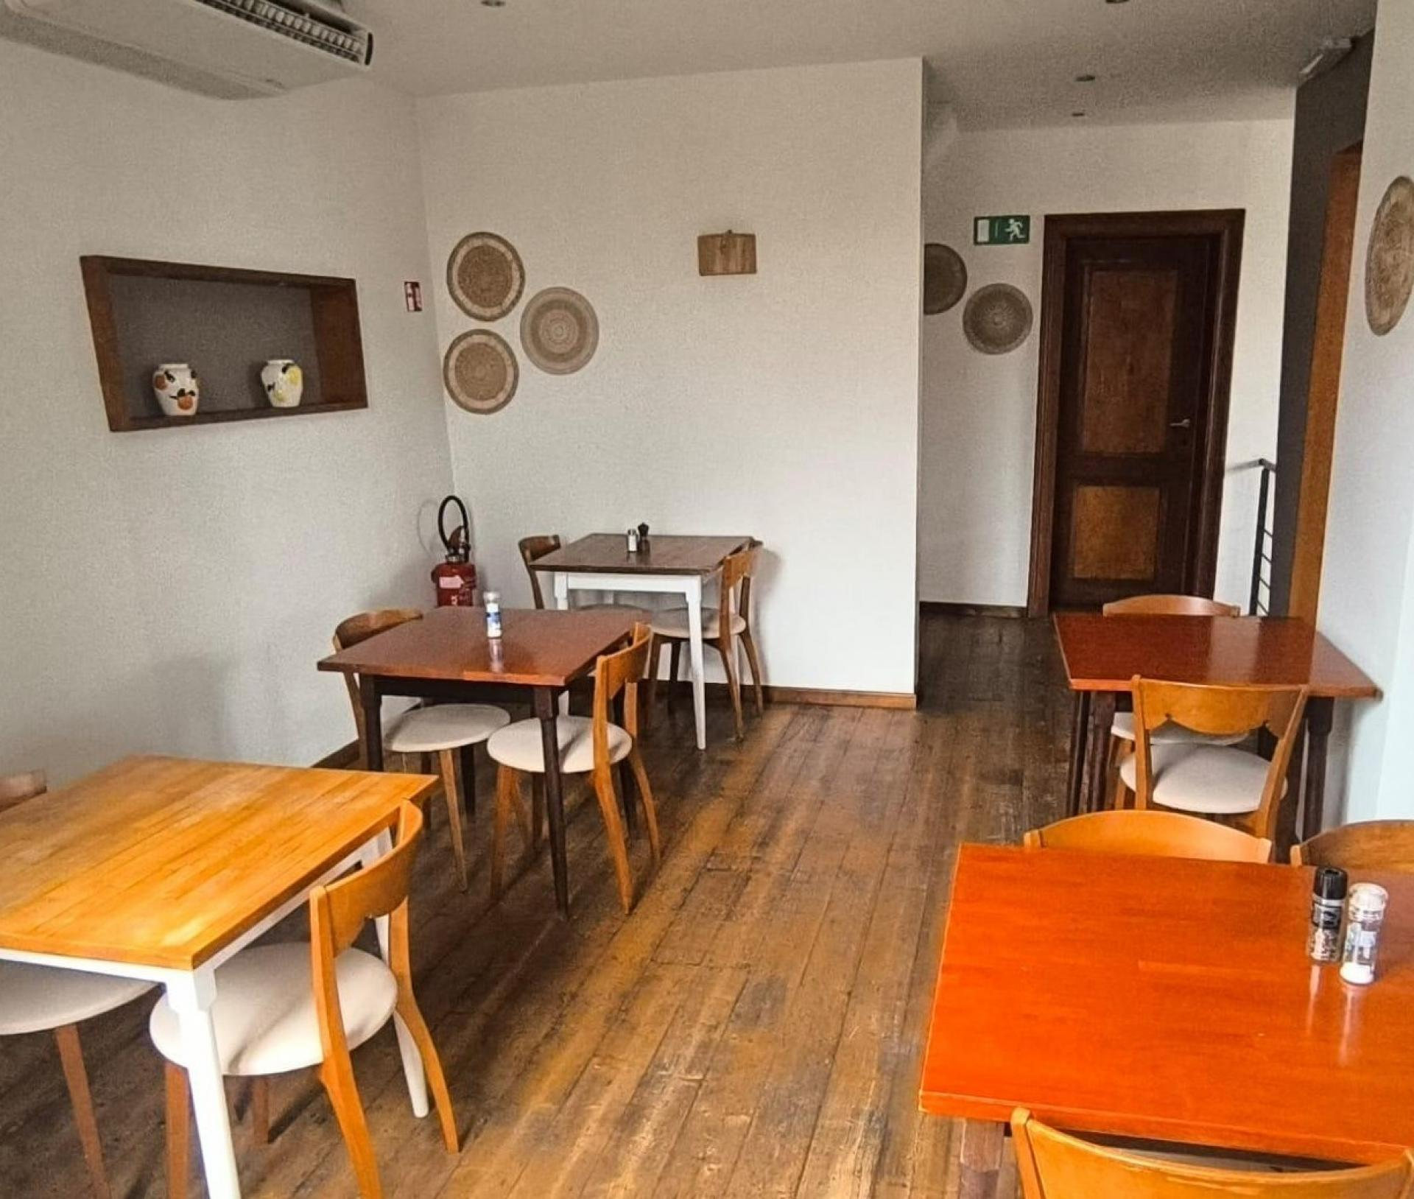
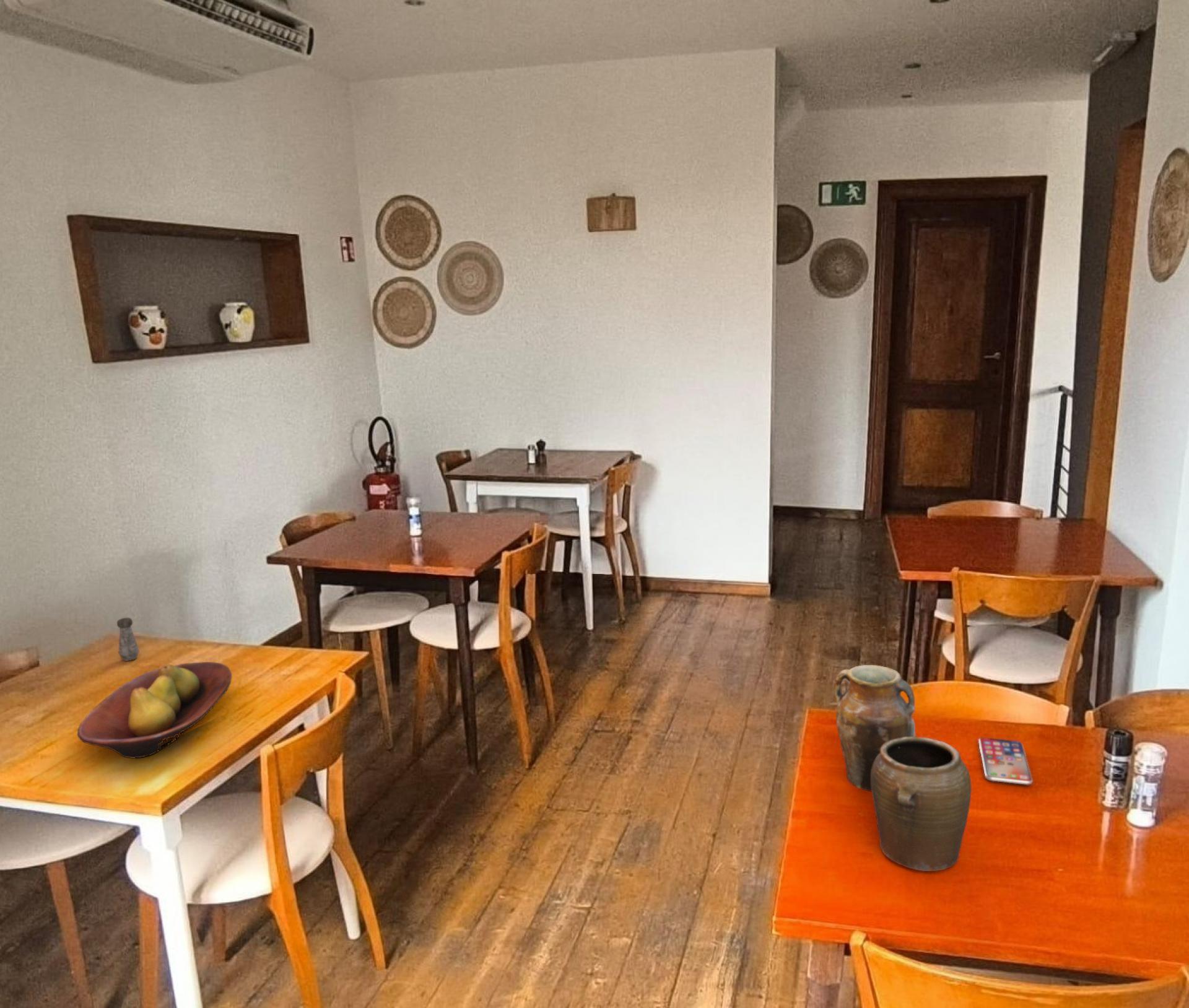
+ jar set (897, 759)
+ salt shaker (127, 638)
+ smartphone (1004, 760)
+ fruit bowl (160, 701)
